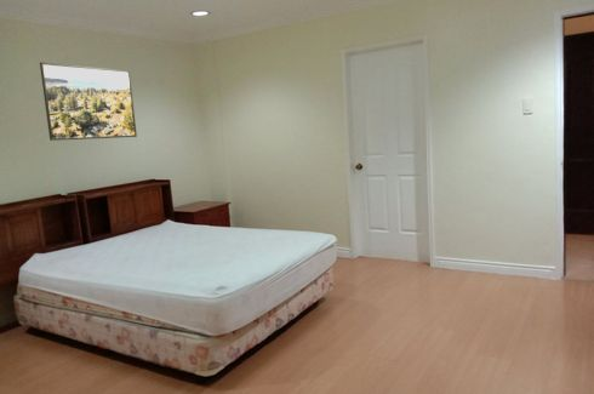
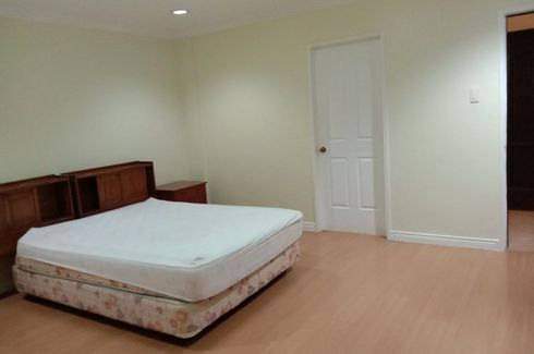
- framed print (92, 102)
